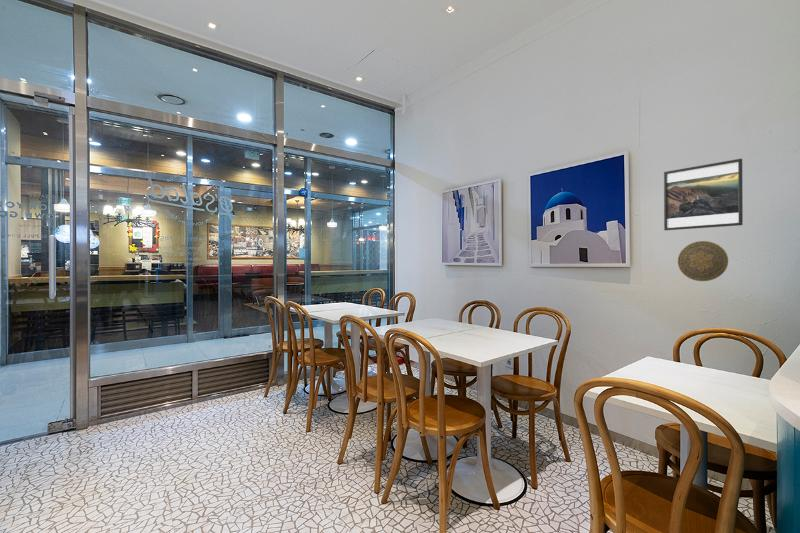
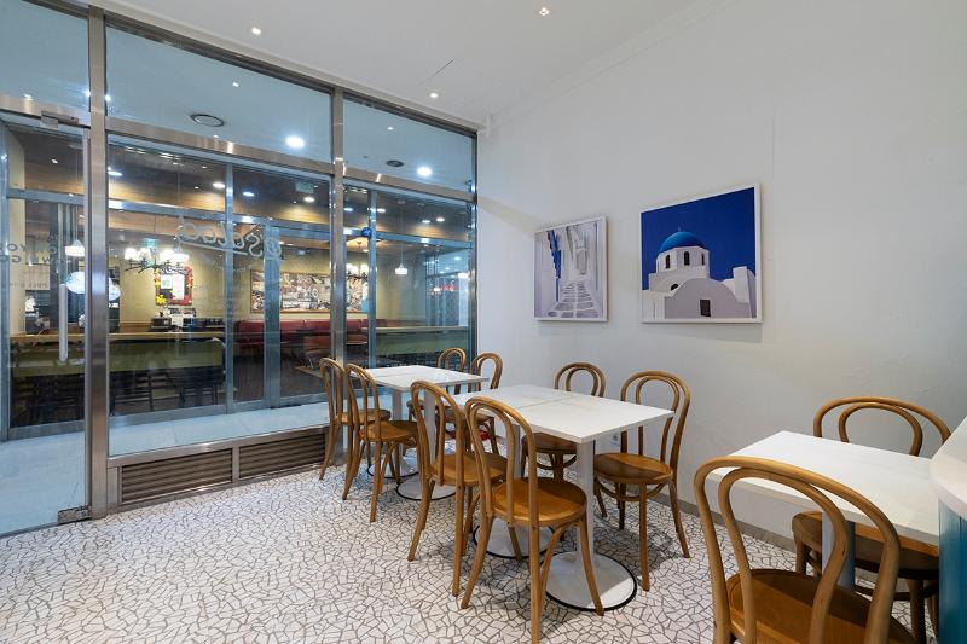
- decorative plate (701, 261)
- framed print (700, 196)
